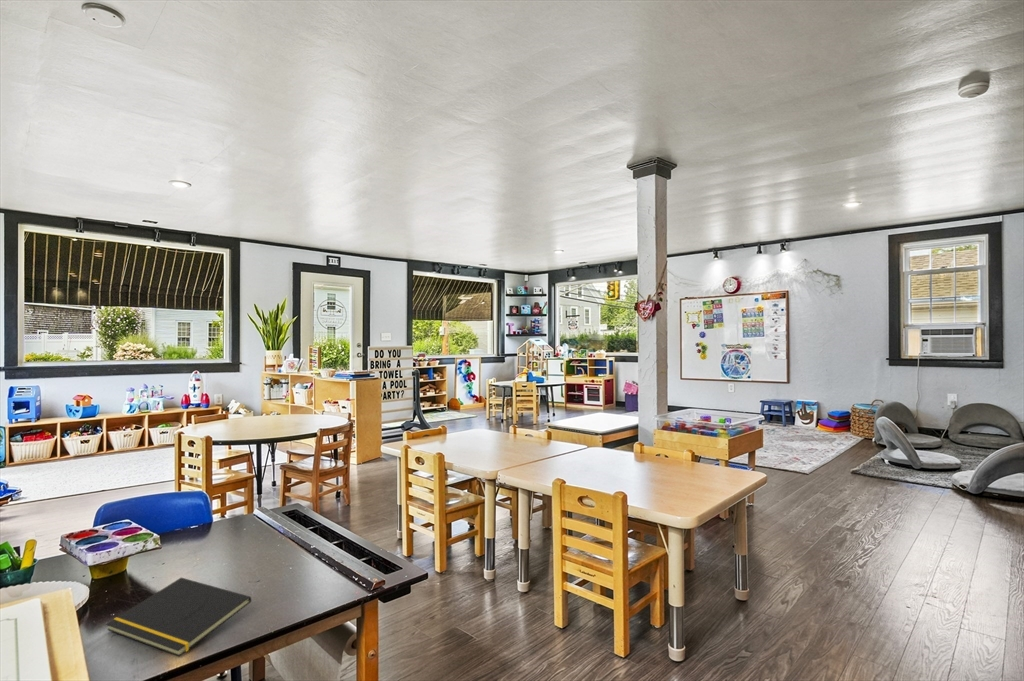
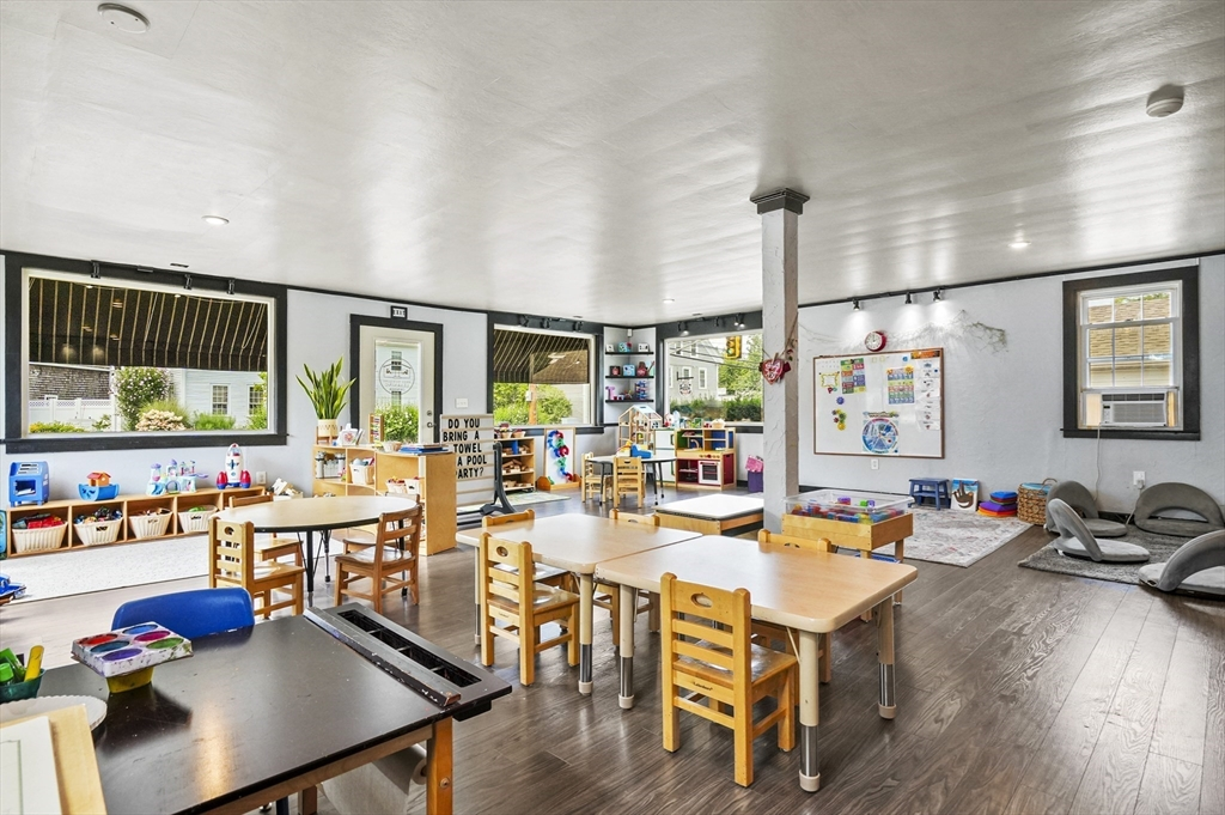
- notepad (180, 612)
